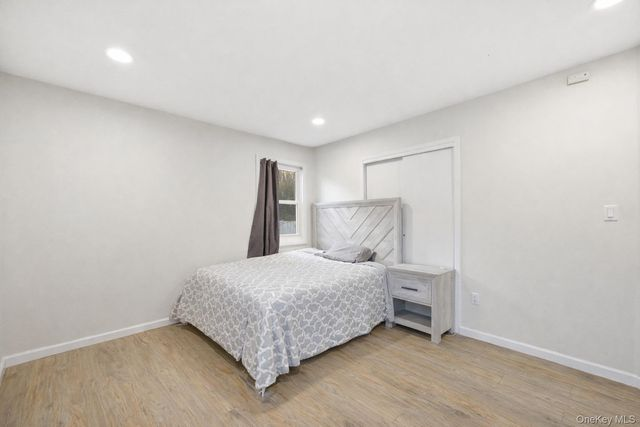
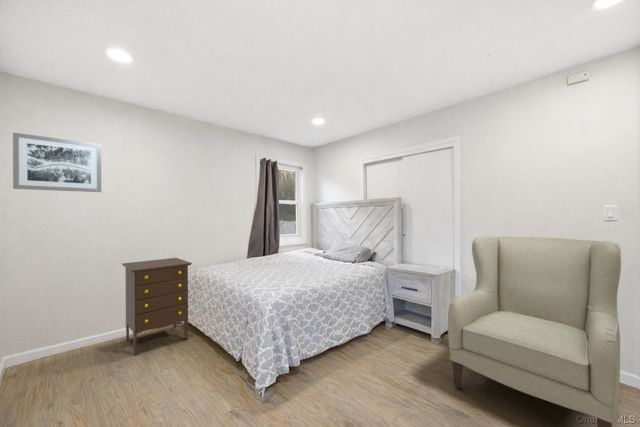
+ chair (533, 312)
+ dresser (157, 301)
+ wall art (60, 164)
